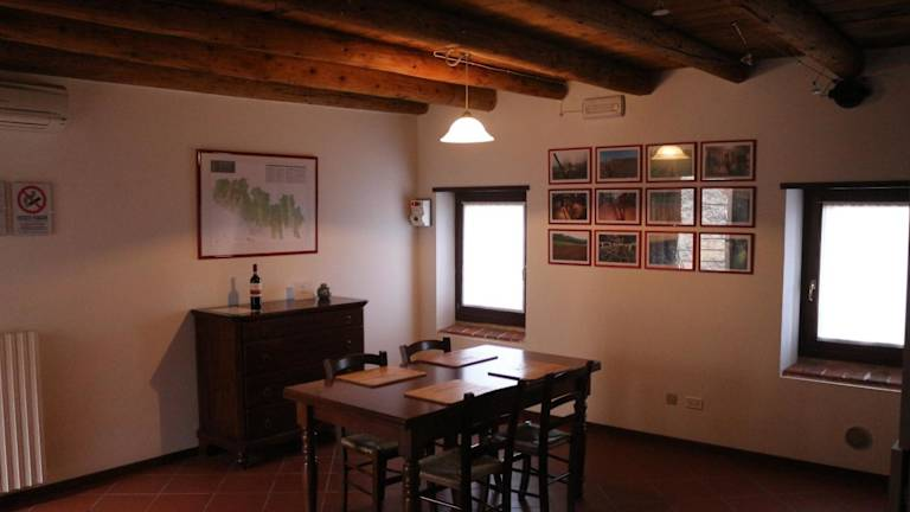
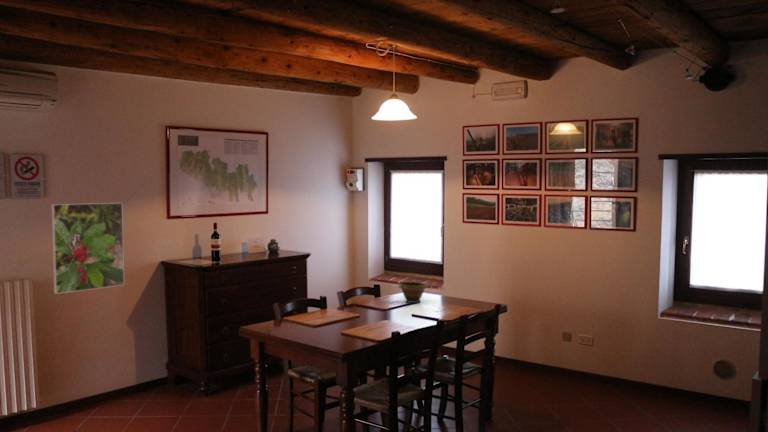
+ bowl (413, 292)
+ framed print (89, 246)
